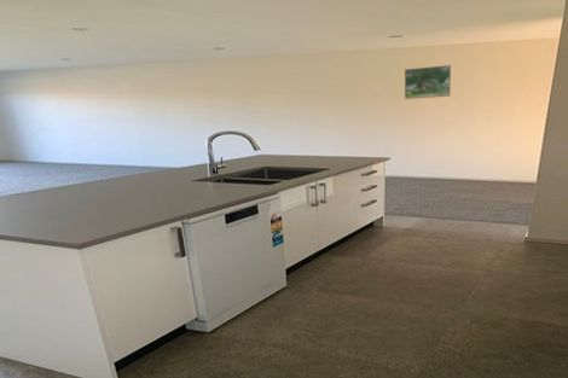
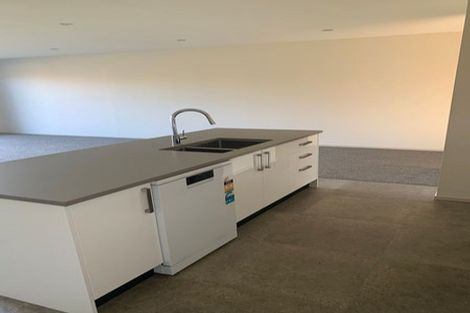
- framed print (427, 82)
